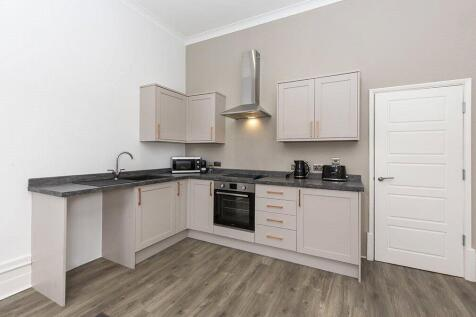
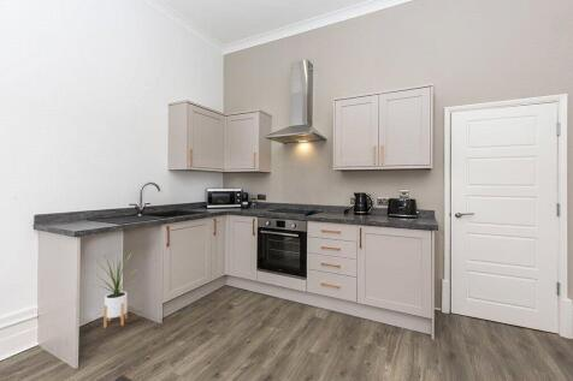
+ house plant (116, 285)
